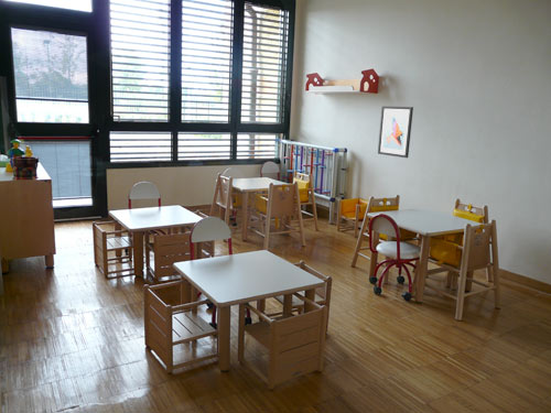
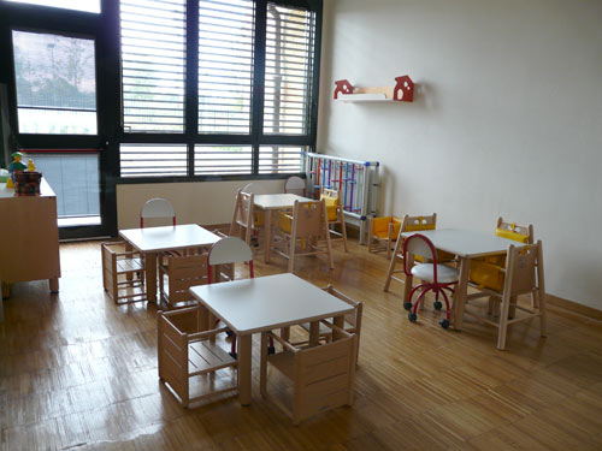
- wall art (395, 131)
